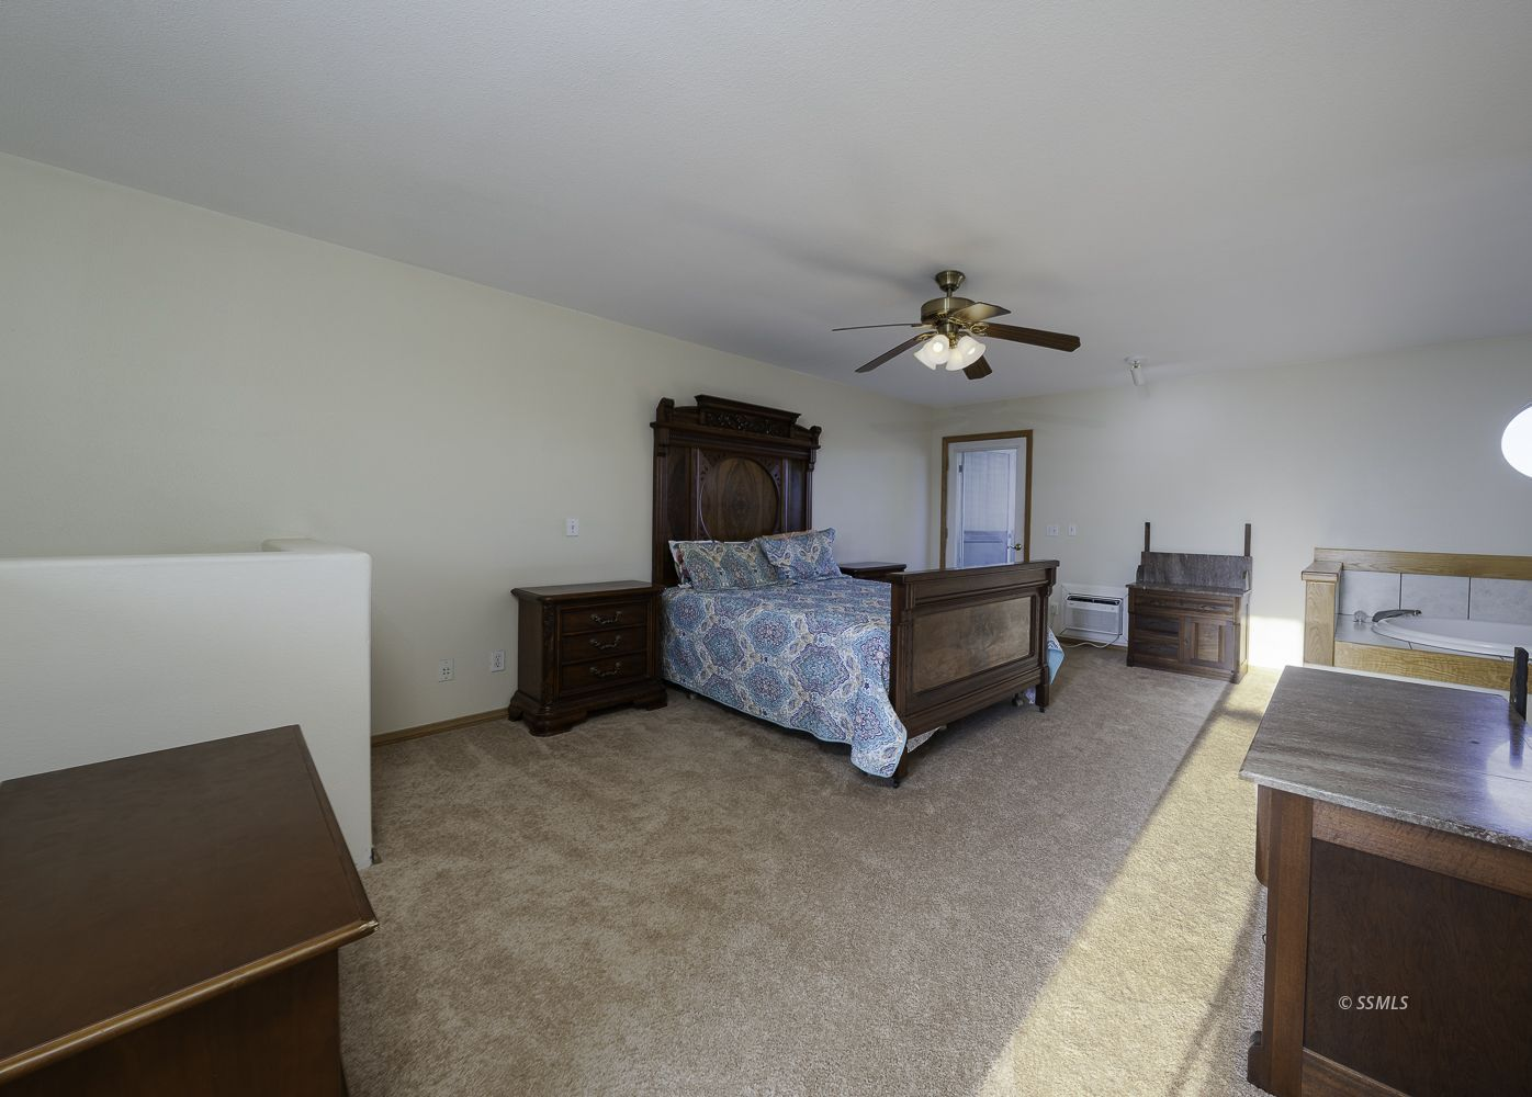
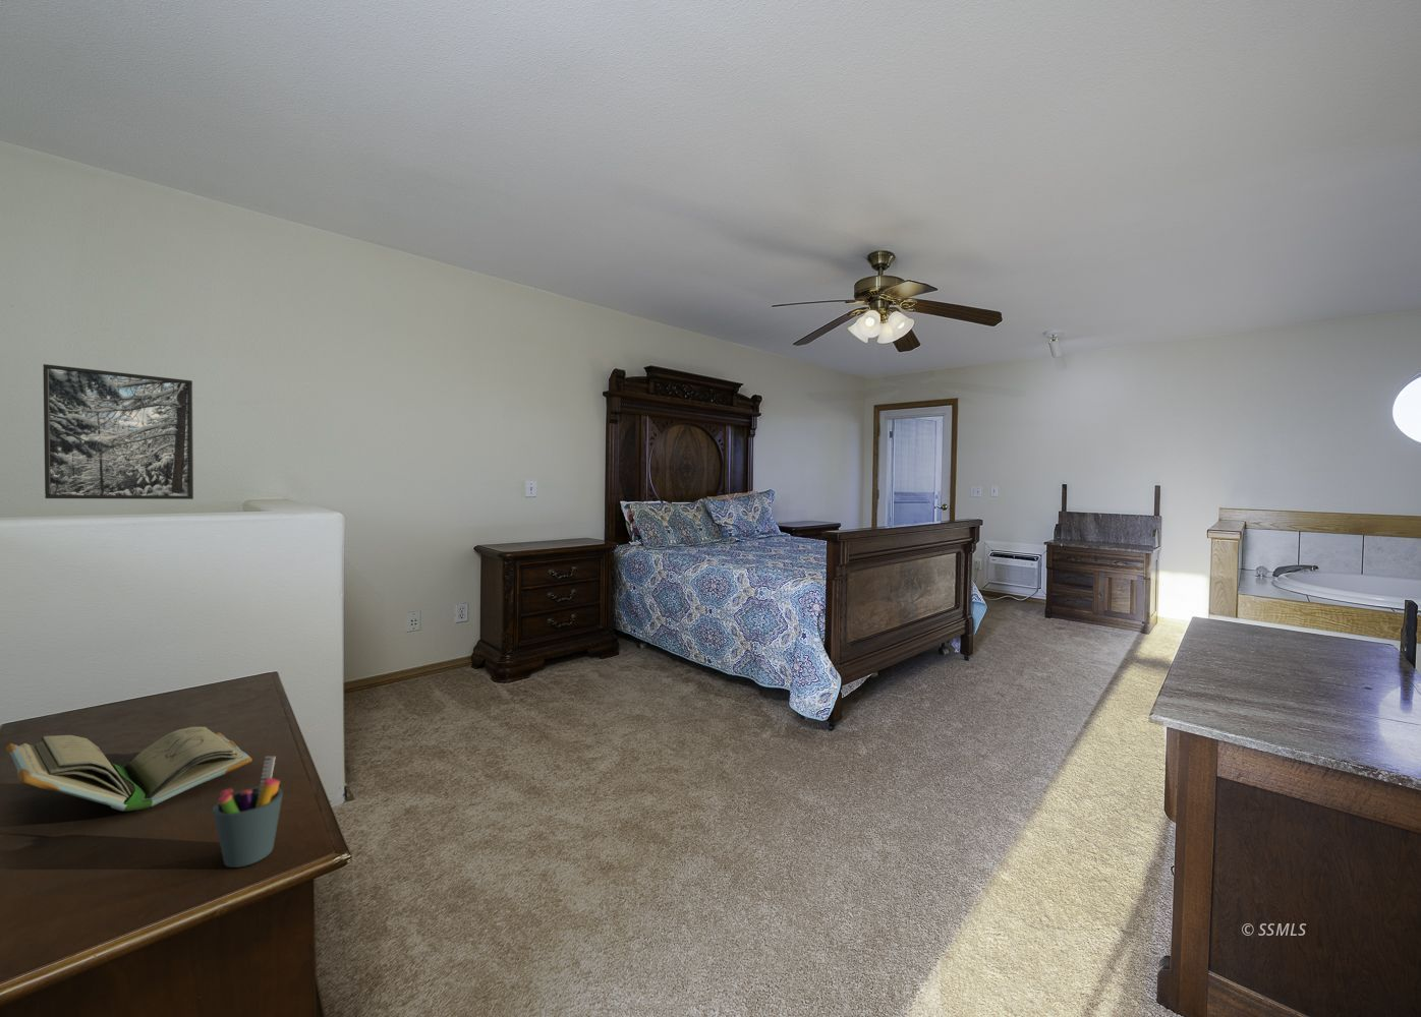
+ pen holder (249, 811)
+ book (137, 759)
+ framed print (123, 435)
